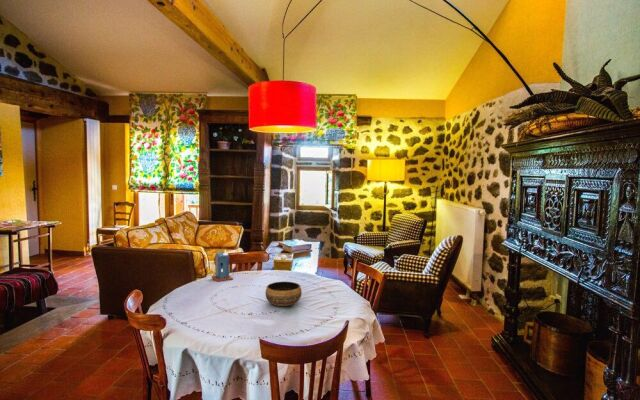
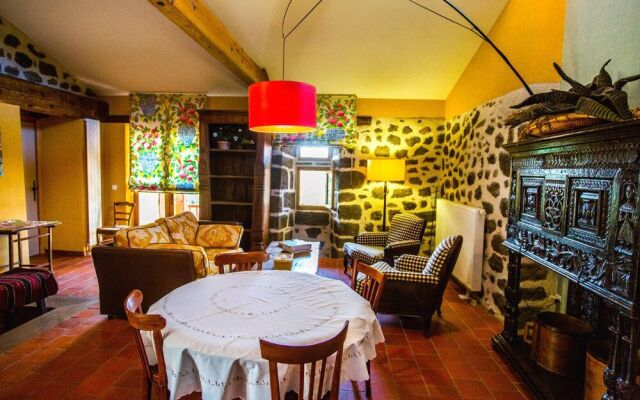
- bowl (283, 294)
- candle (222, 264)
